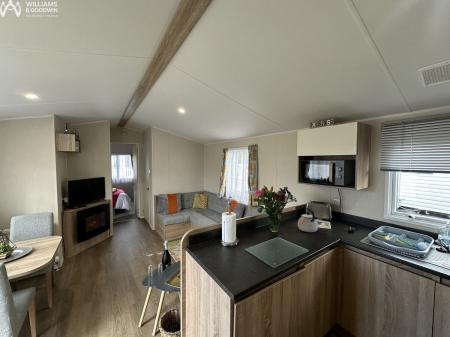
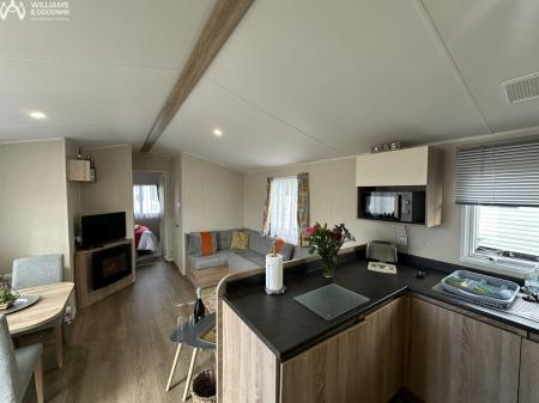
- kettle (307, 219)
